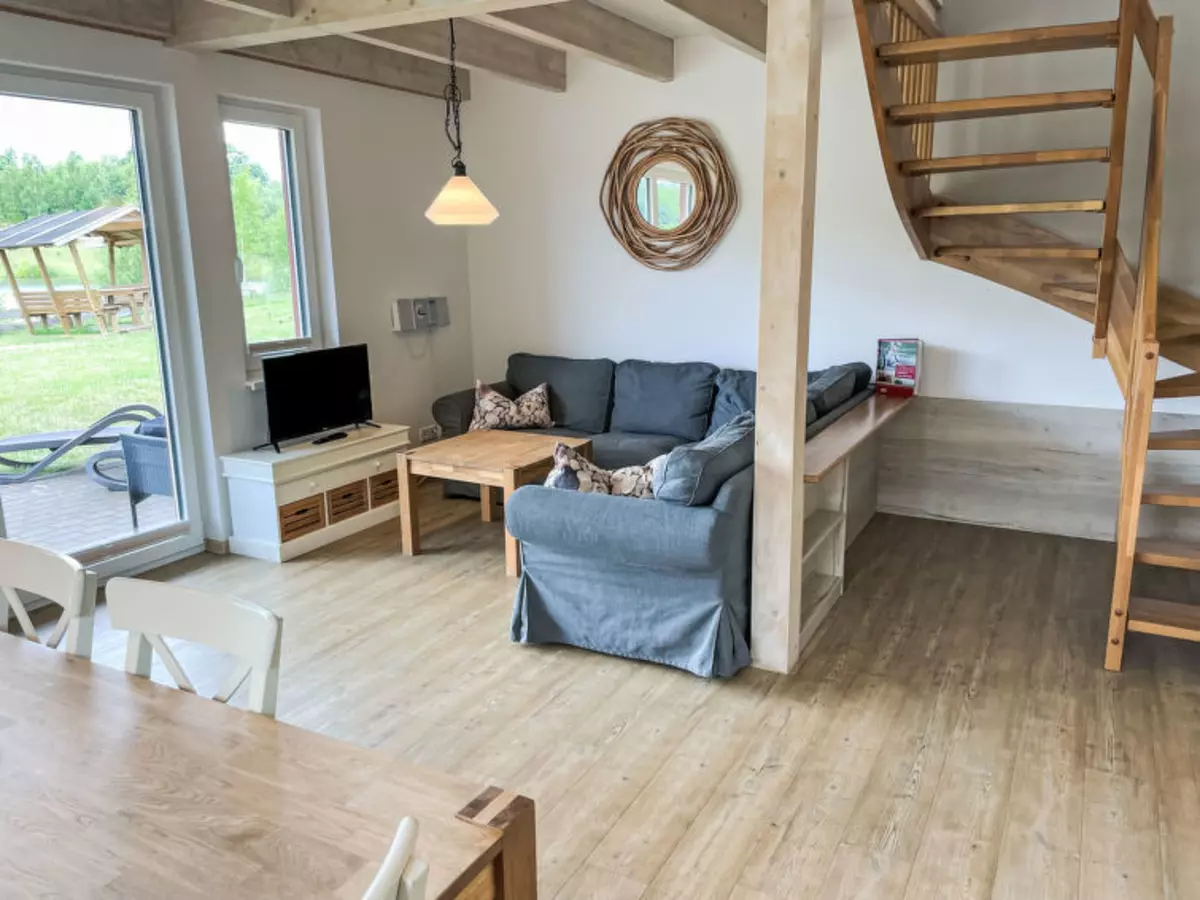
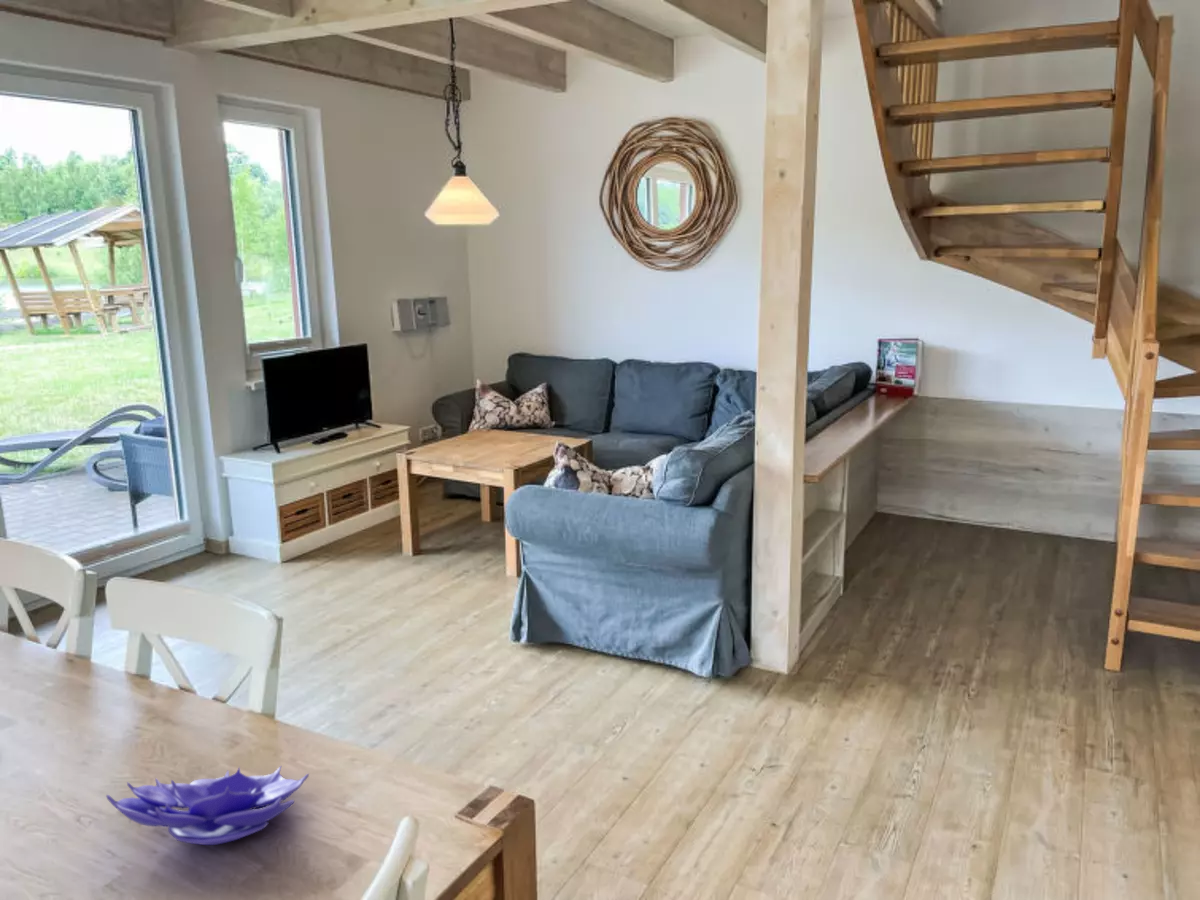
+ decorative bowl (224, 790)
